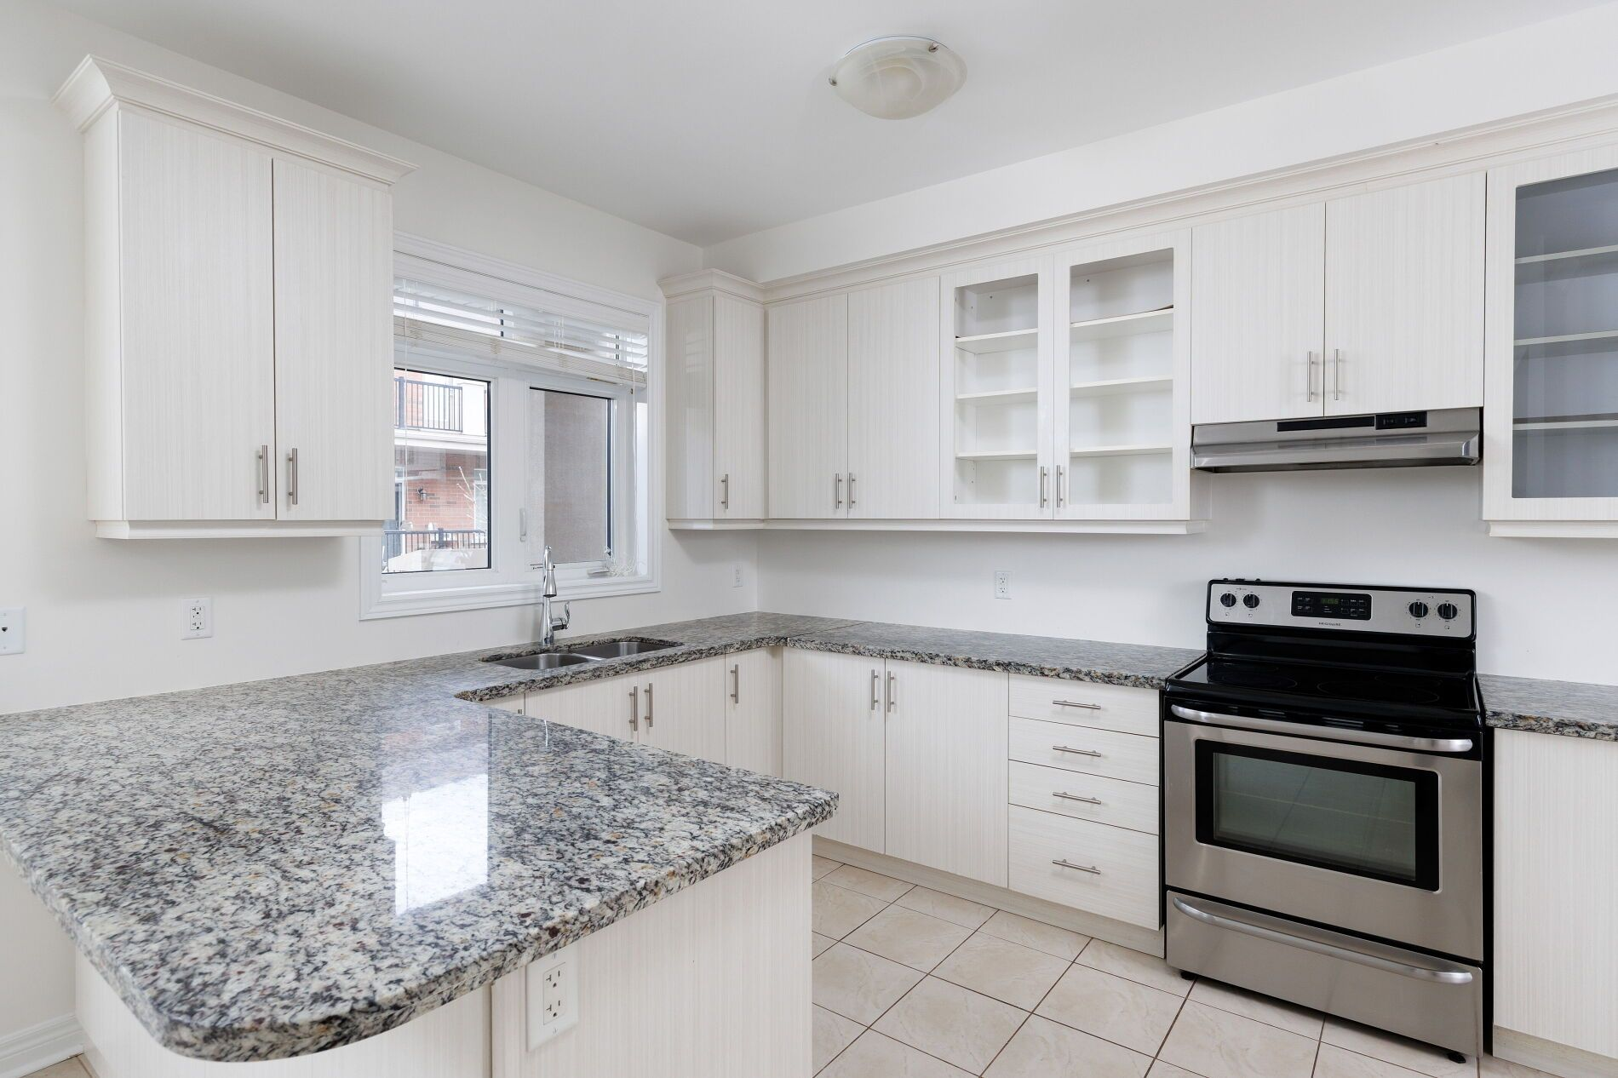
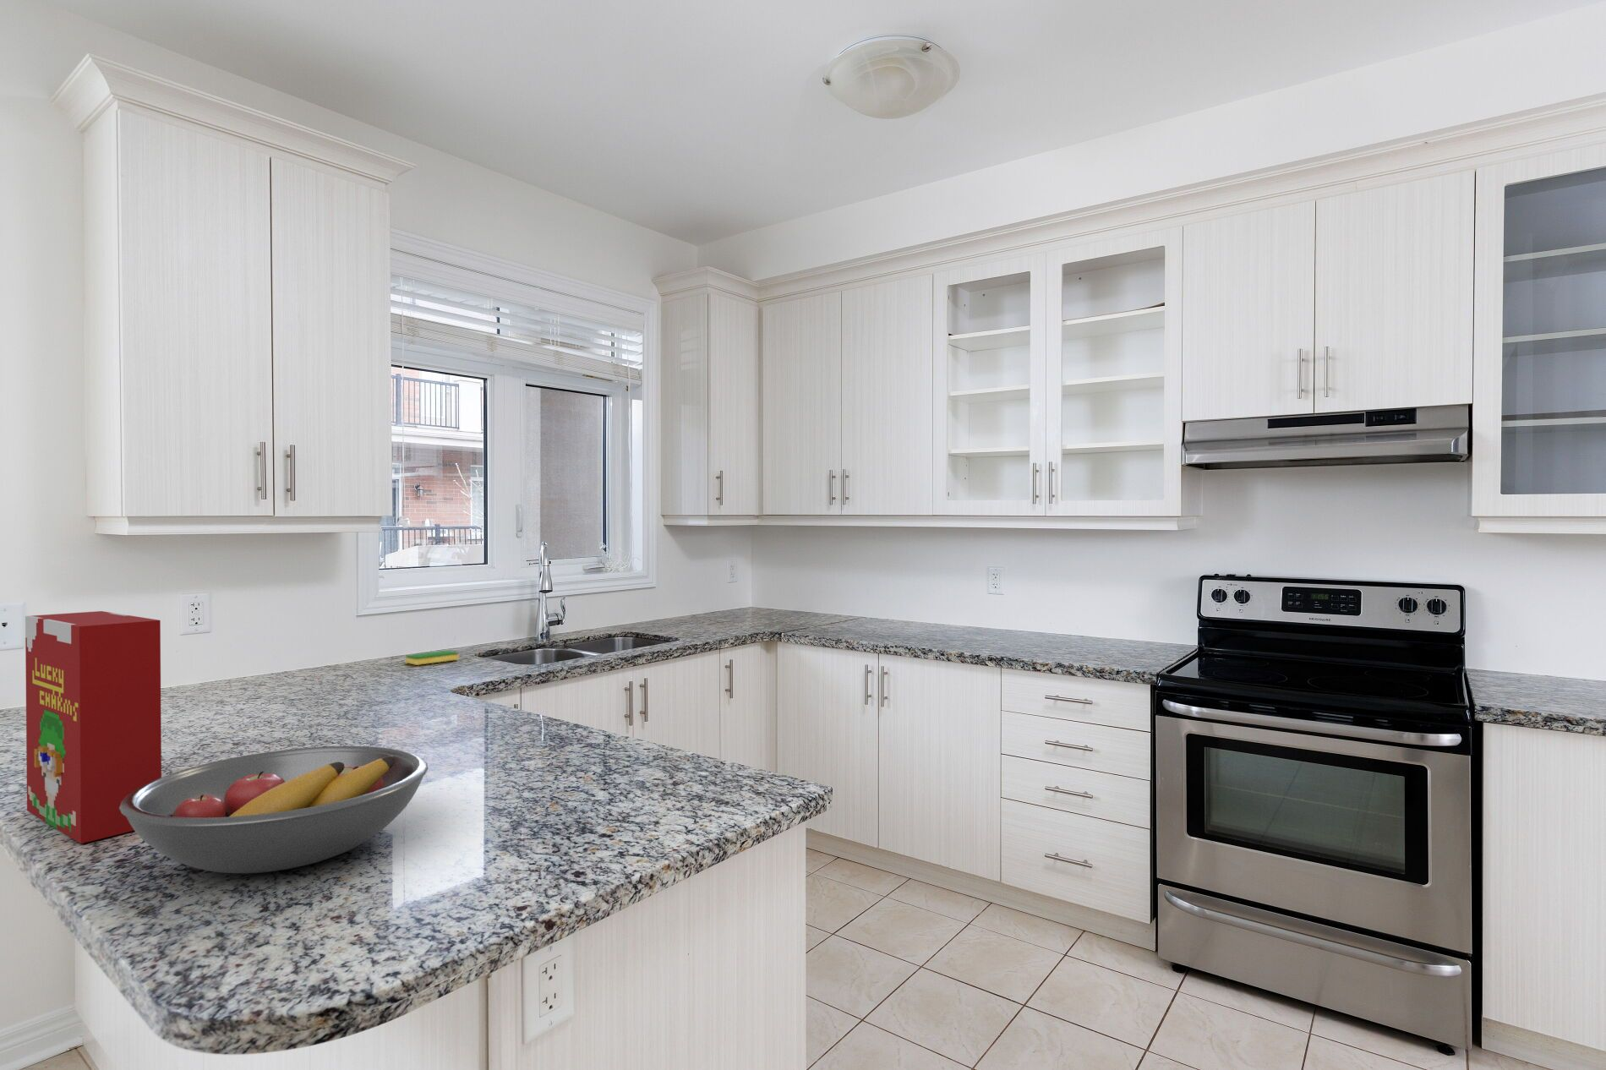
+ dish sponge (432, 658)
+ fruit bowl (285, 805)
+ cereal box (88, 718)
